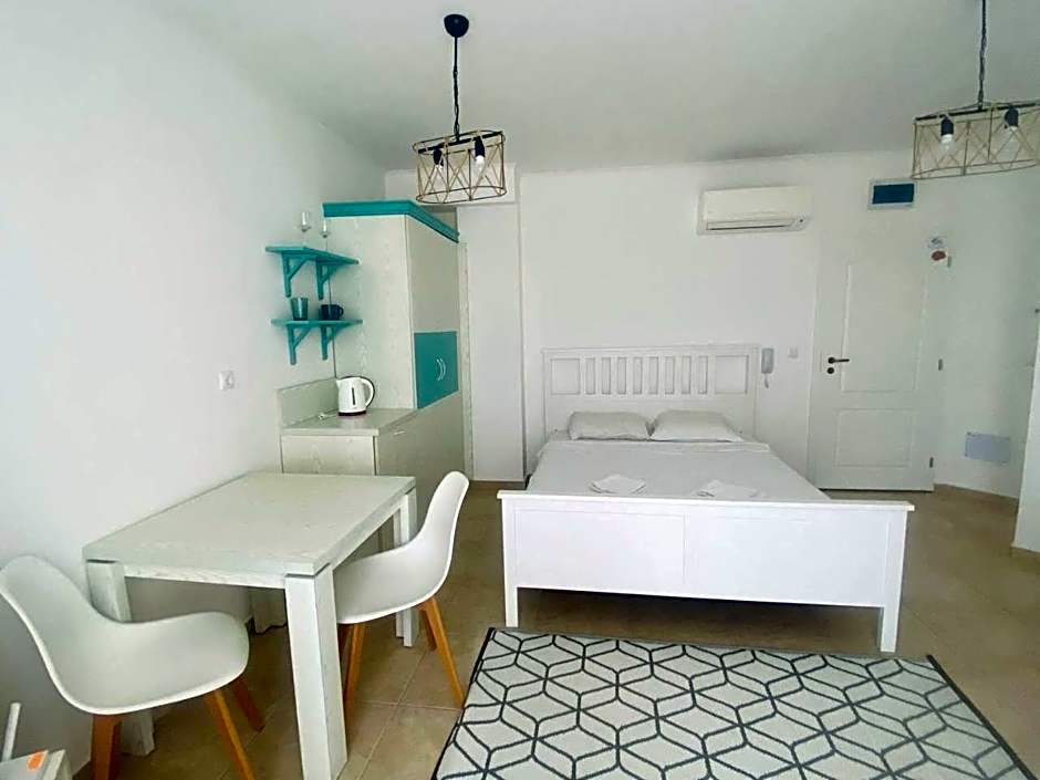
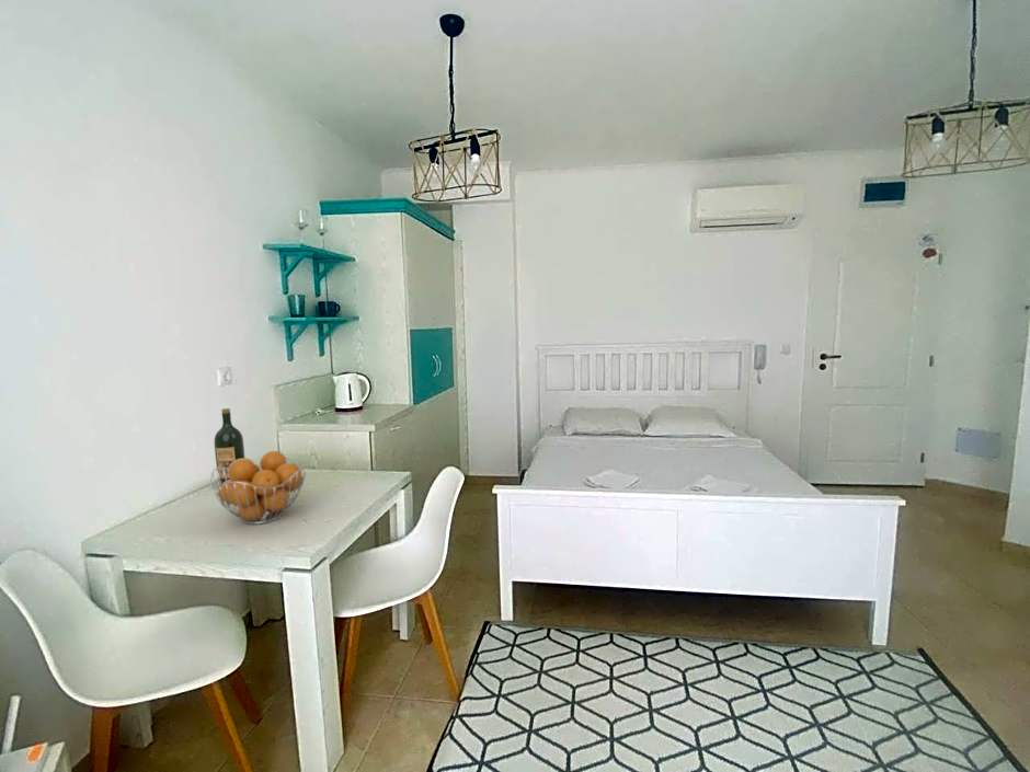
+ wine bottle (229, 446)
+ fruit basket (260, 486)
